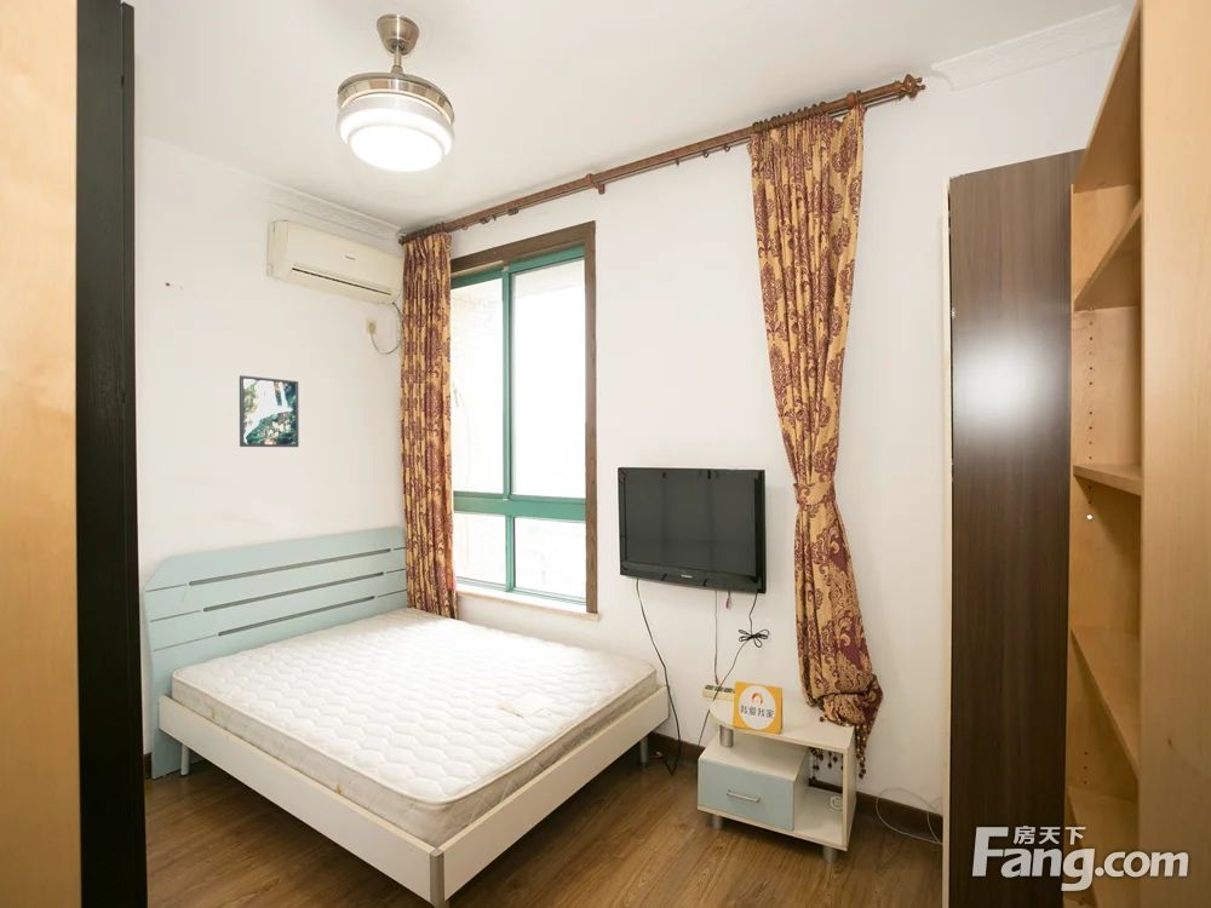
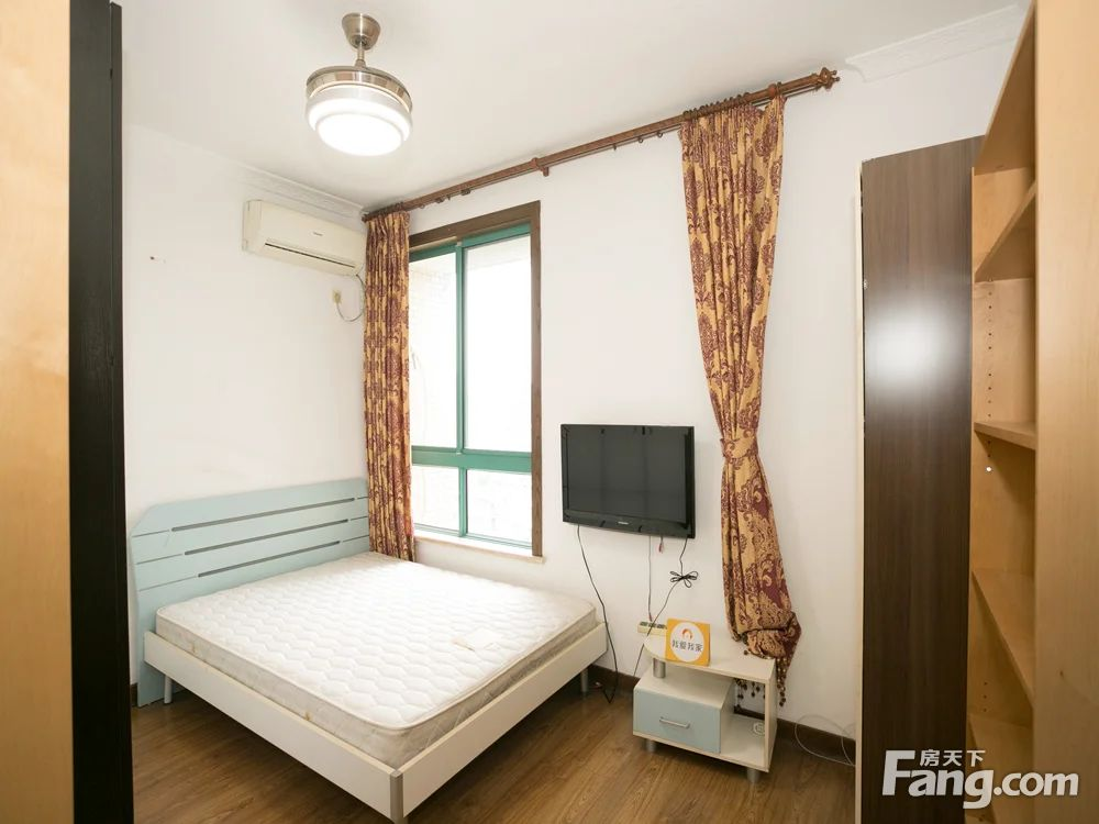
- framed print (270, 412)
